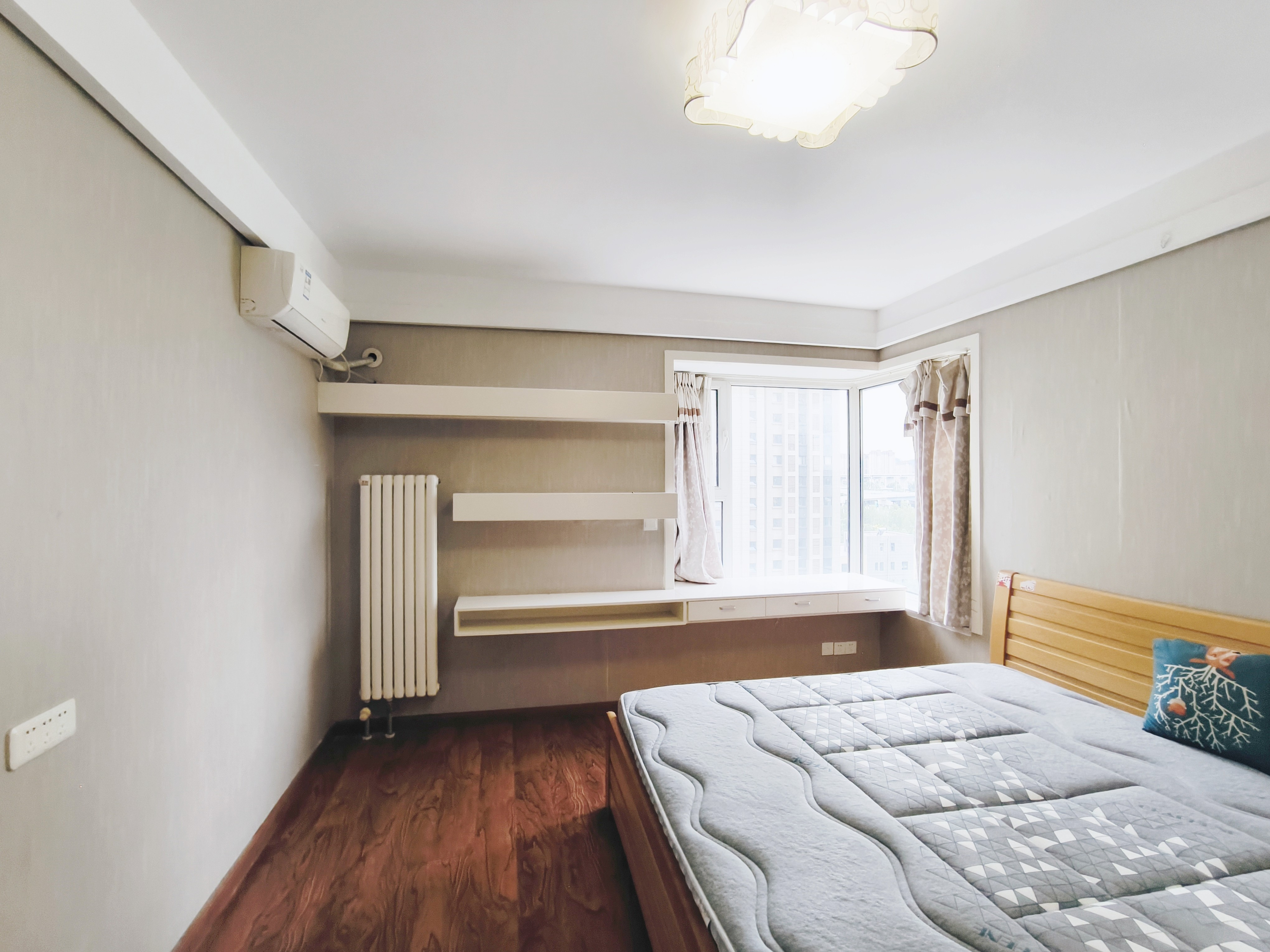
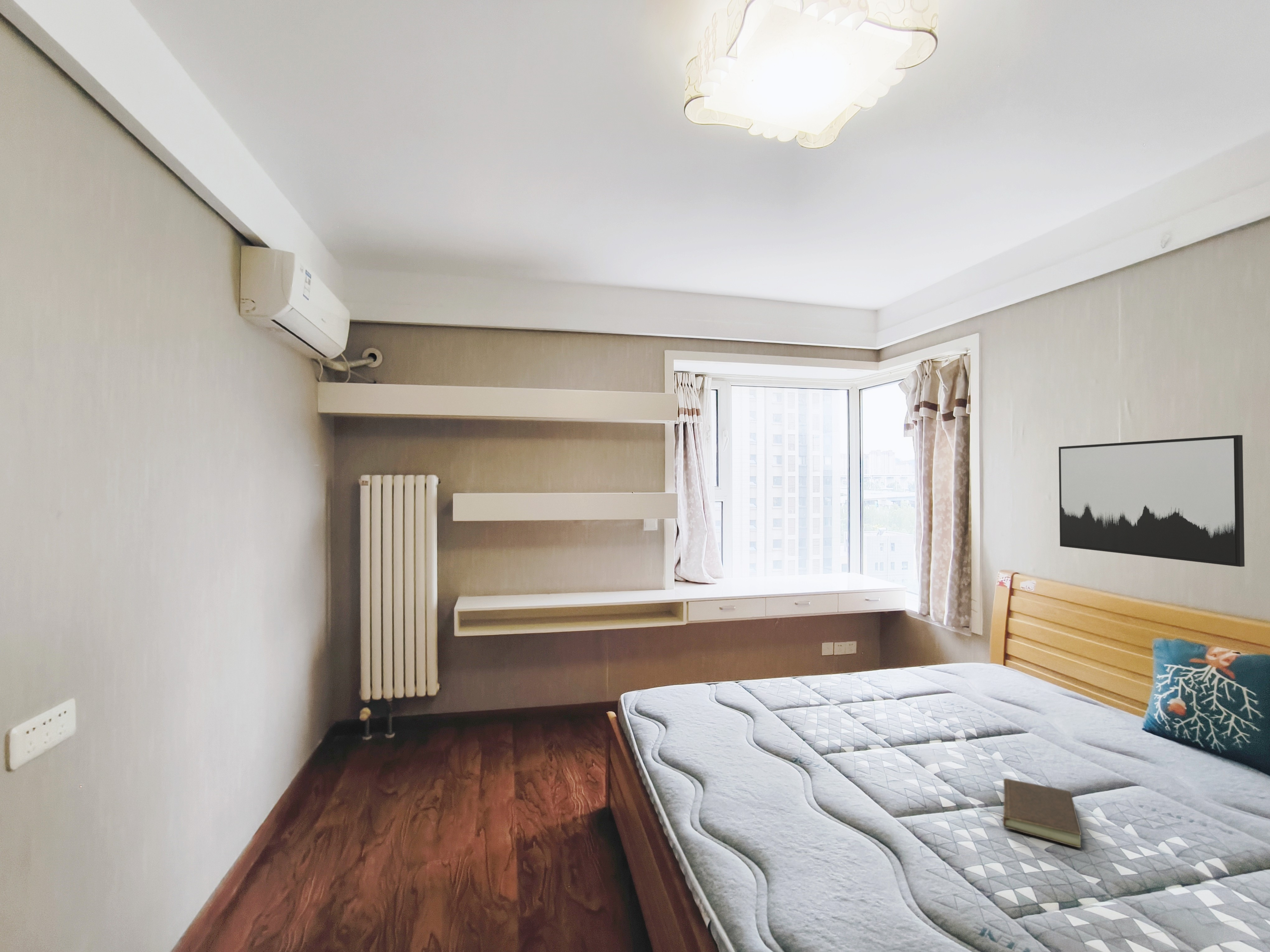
+ book (1028, 807)
+ wall art (1138, 498)
